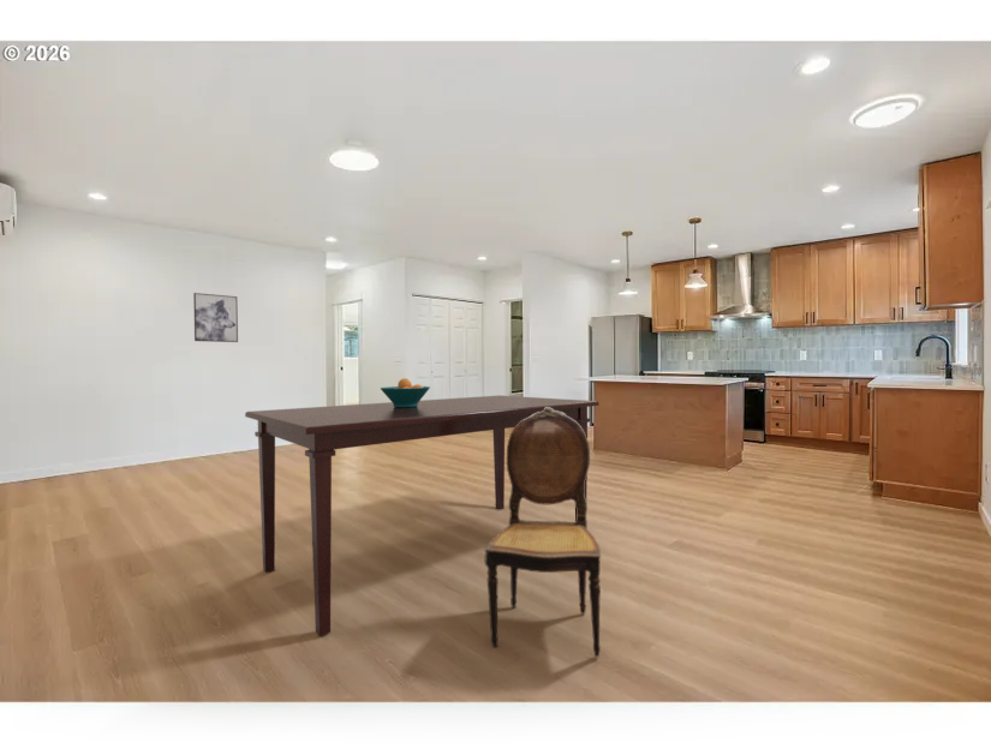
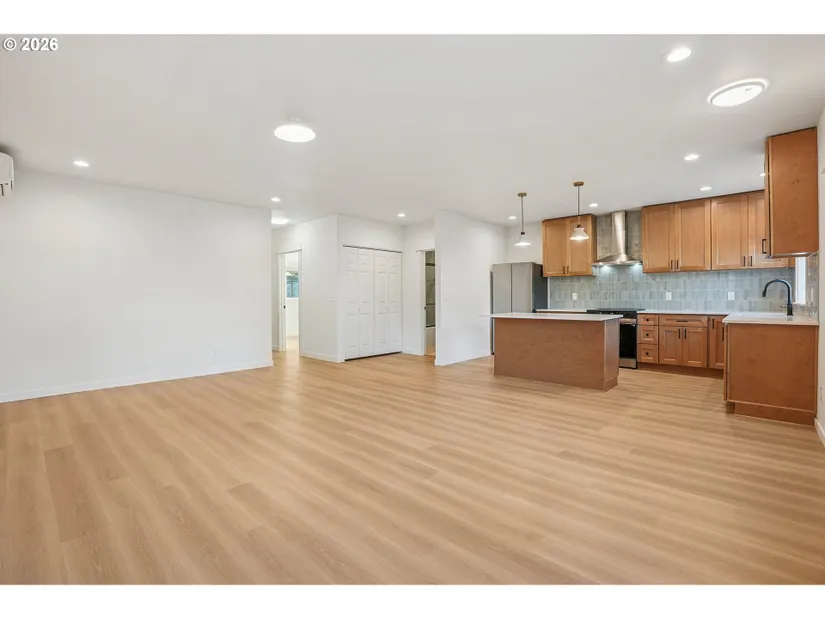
- wall art (216, 318)
- dining chair (545, 521)
- fruit bowl (405, 391)
- dining table (430, 437)
